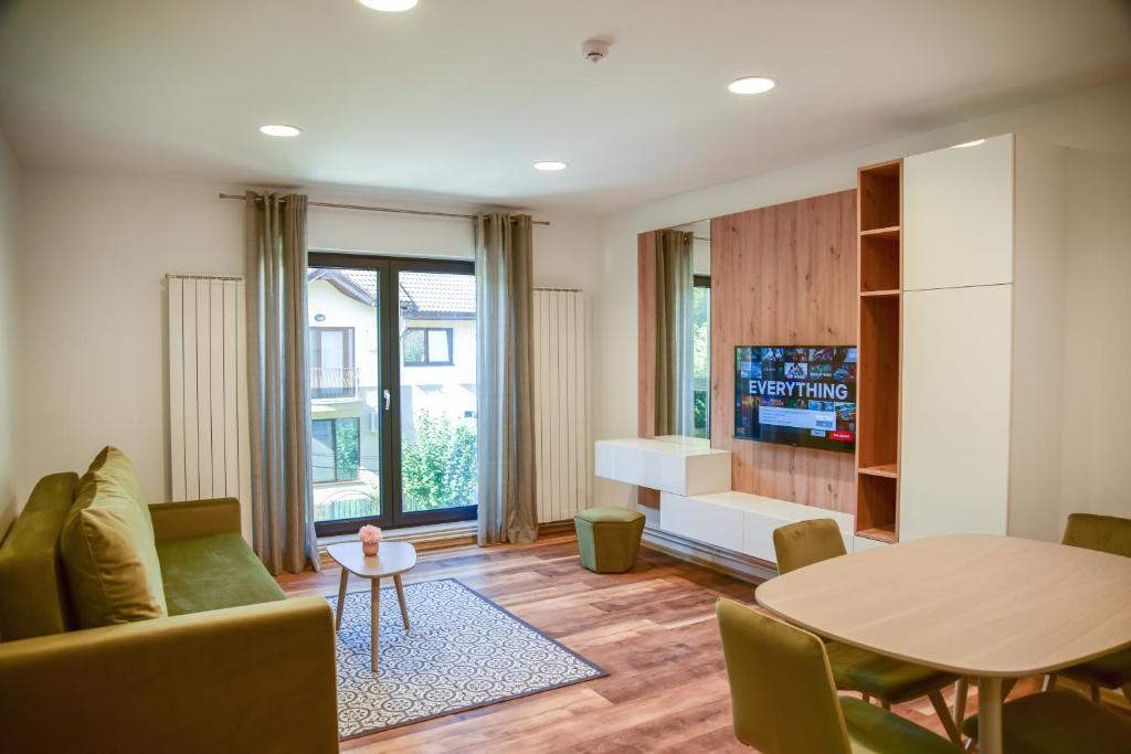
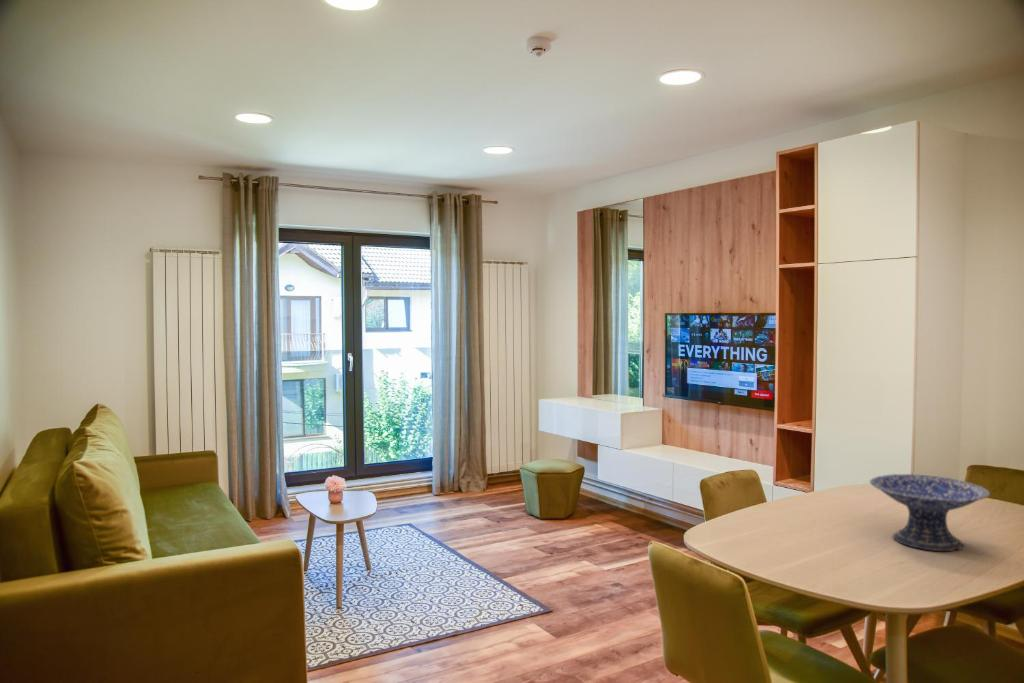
+ decorative bowl (927, 513)
